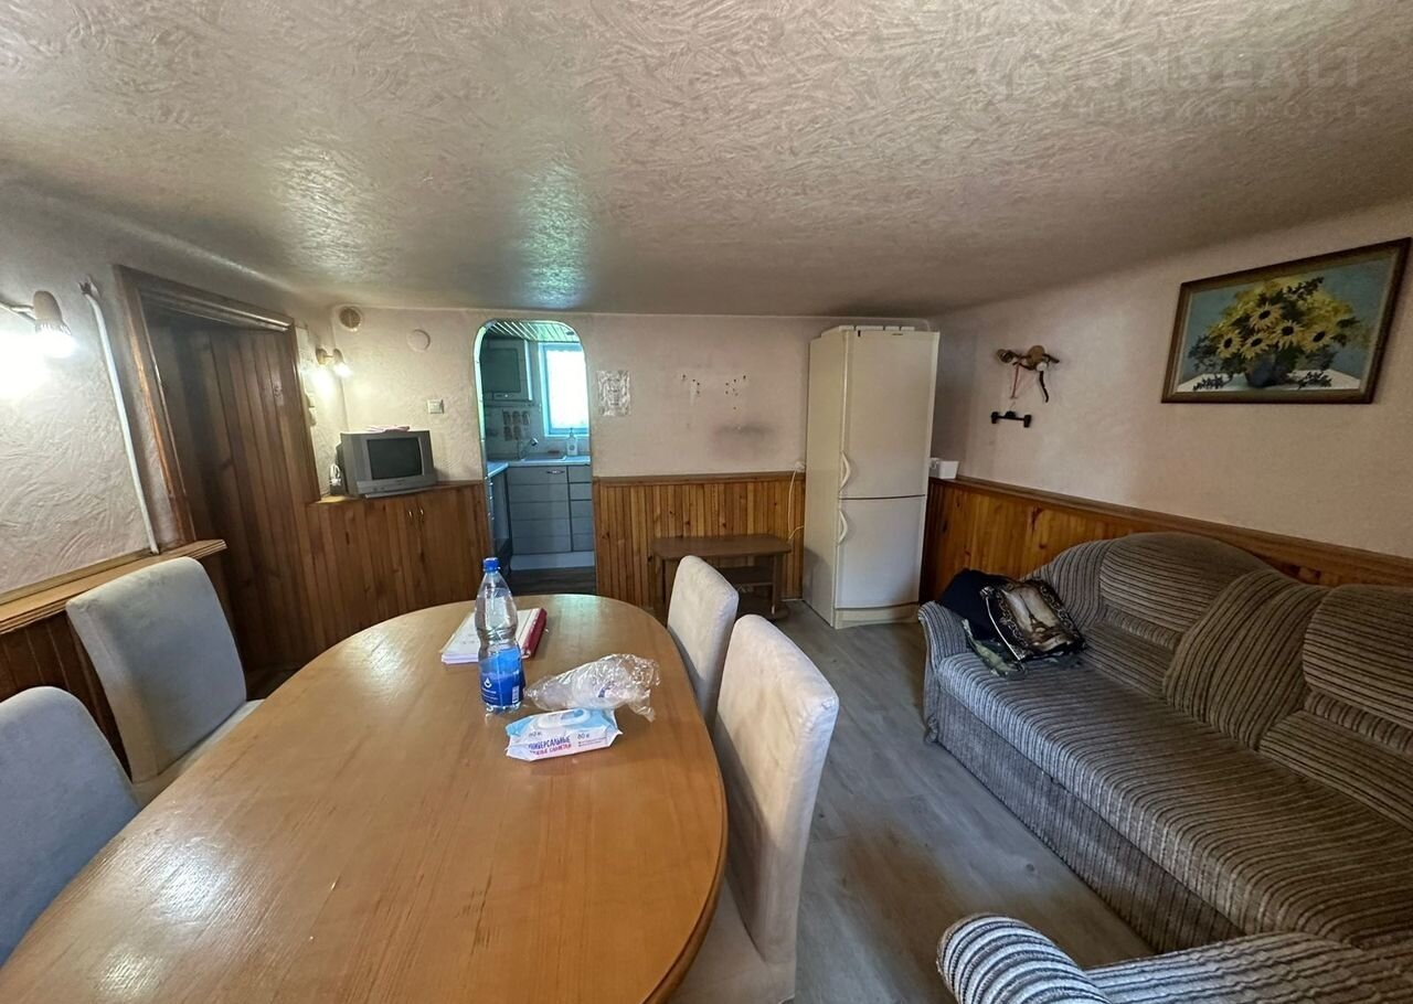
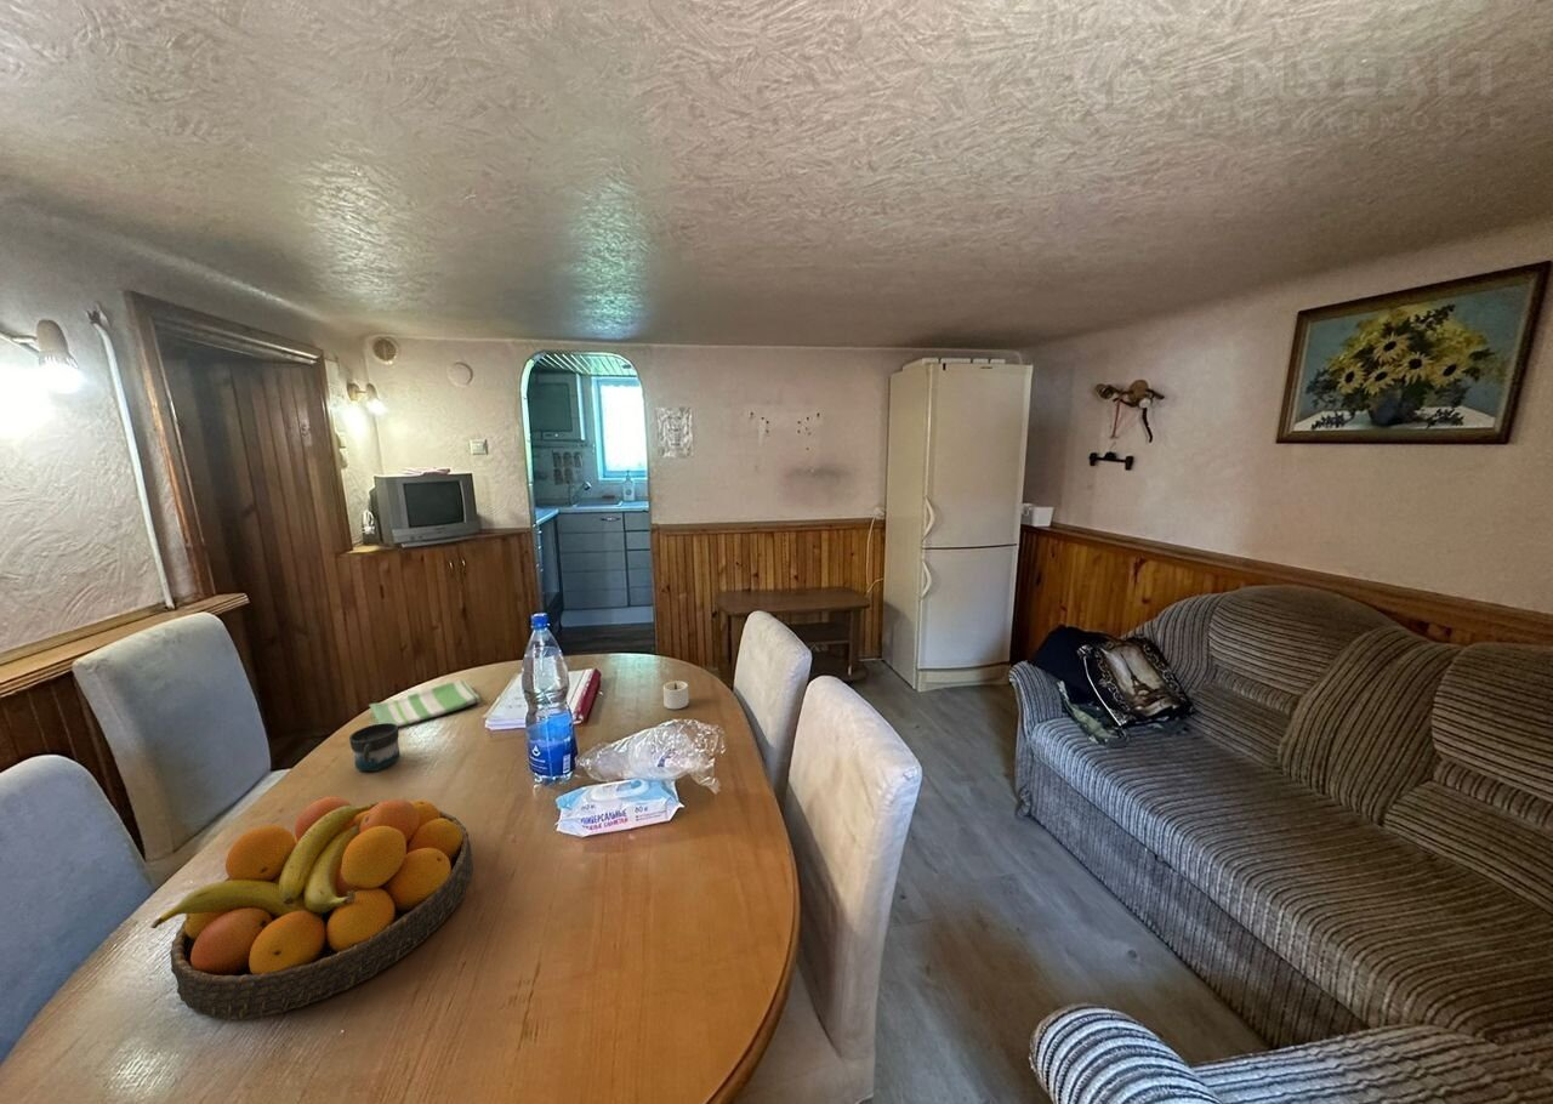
+ dish towel (426, 702)
+ mug (377, 749)
+ fruit bowl (336, 864)
+ candle (672, 692)
